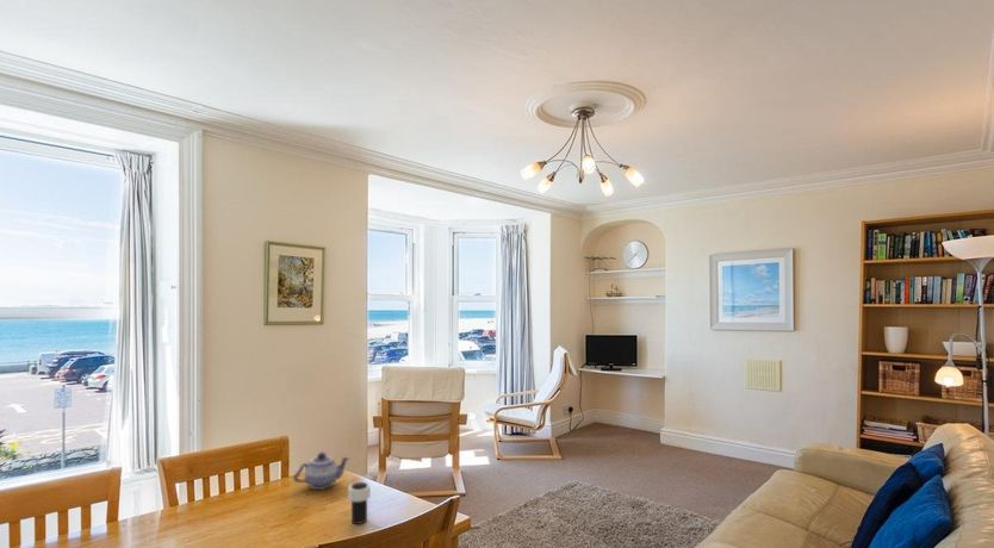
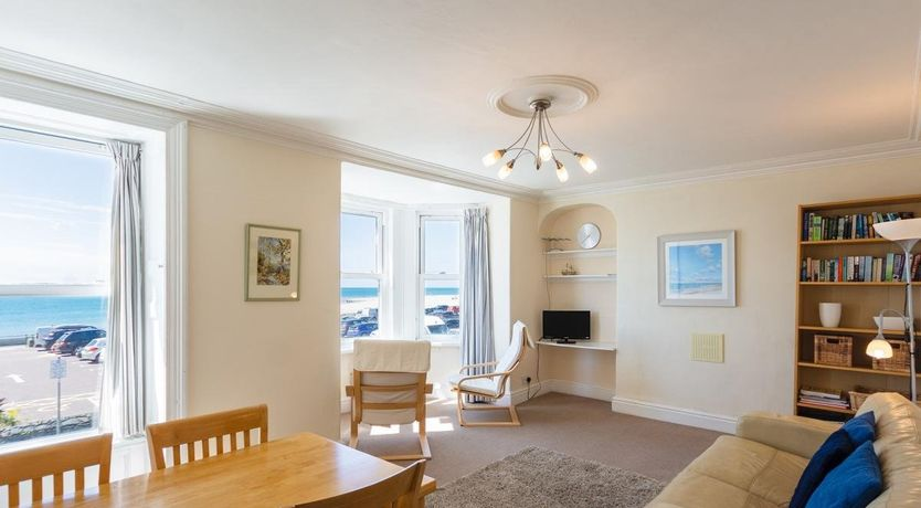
- cup (359, 503)
- teapot (322, 468)
